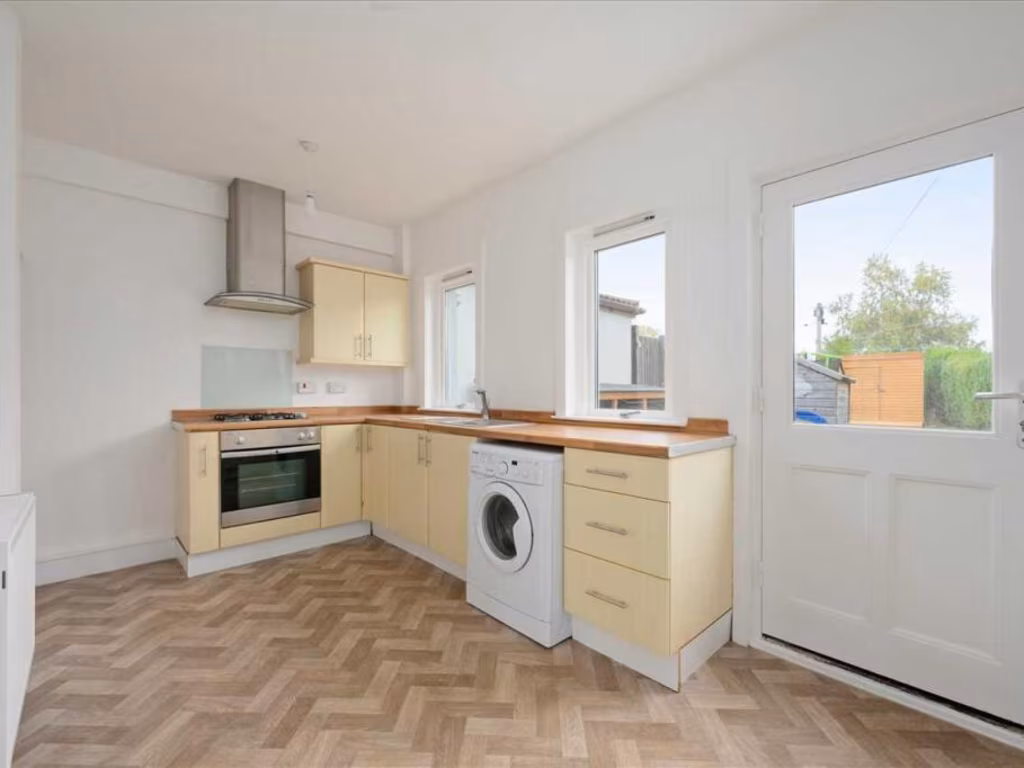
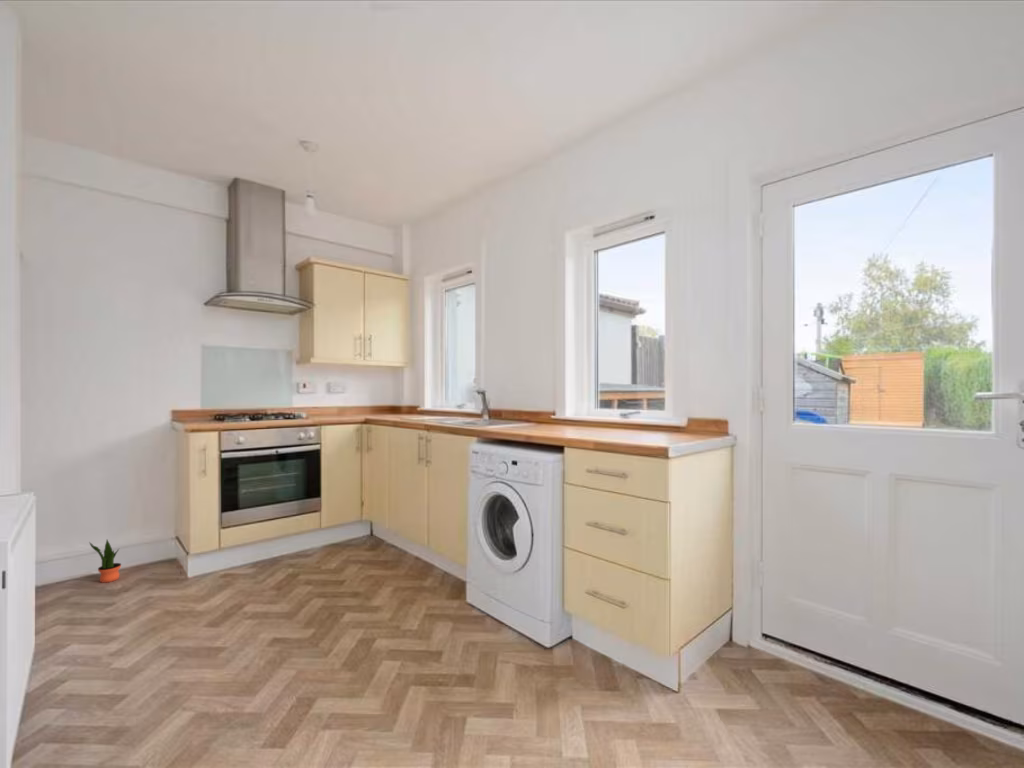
+ potted plant (105, 559)
